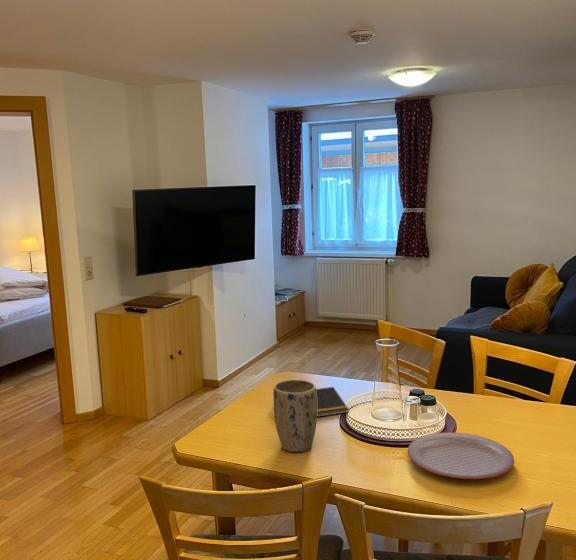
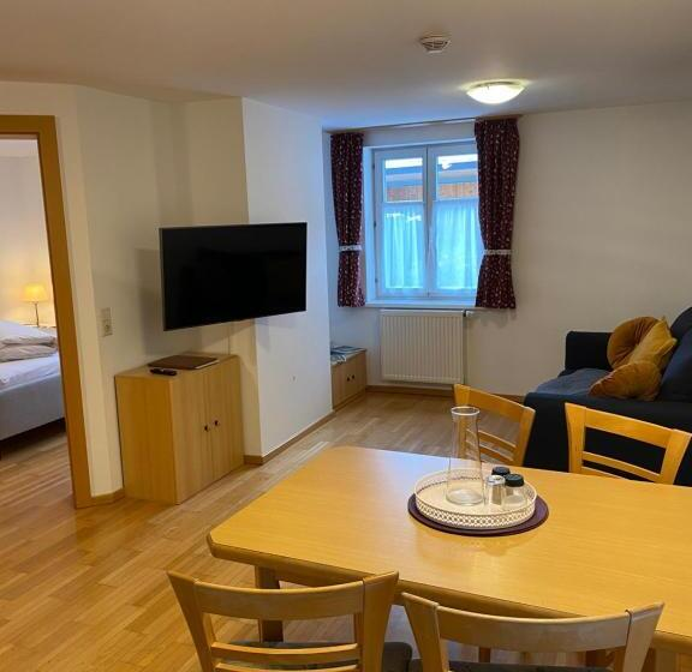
- notepad (317, 403)
- plate (459, 456)
- plant pot (295, 416)
